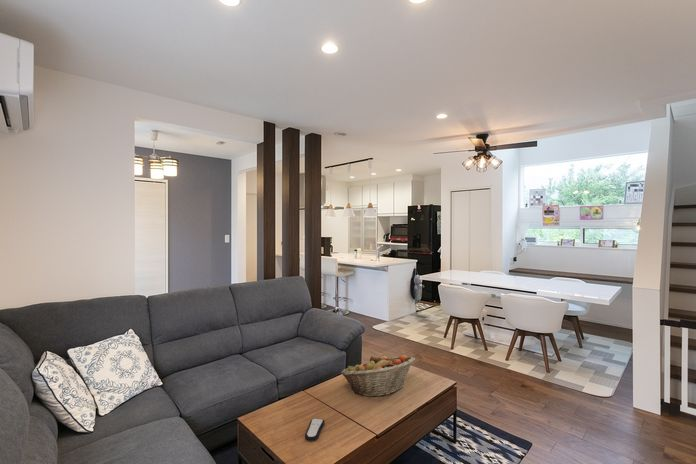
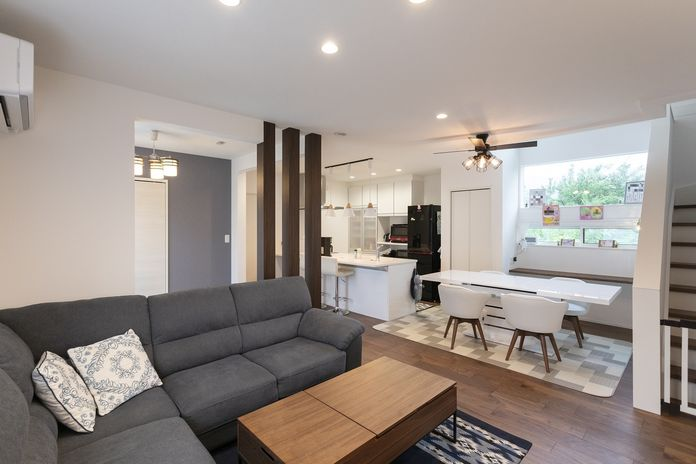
- remote control (314, 428)
- fruit basket (378, 371)
